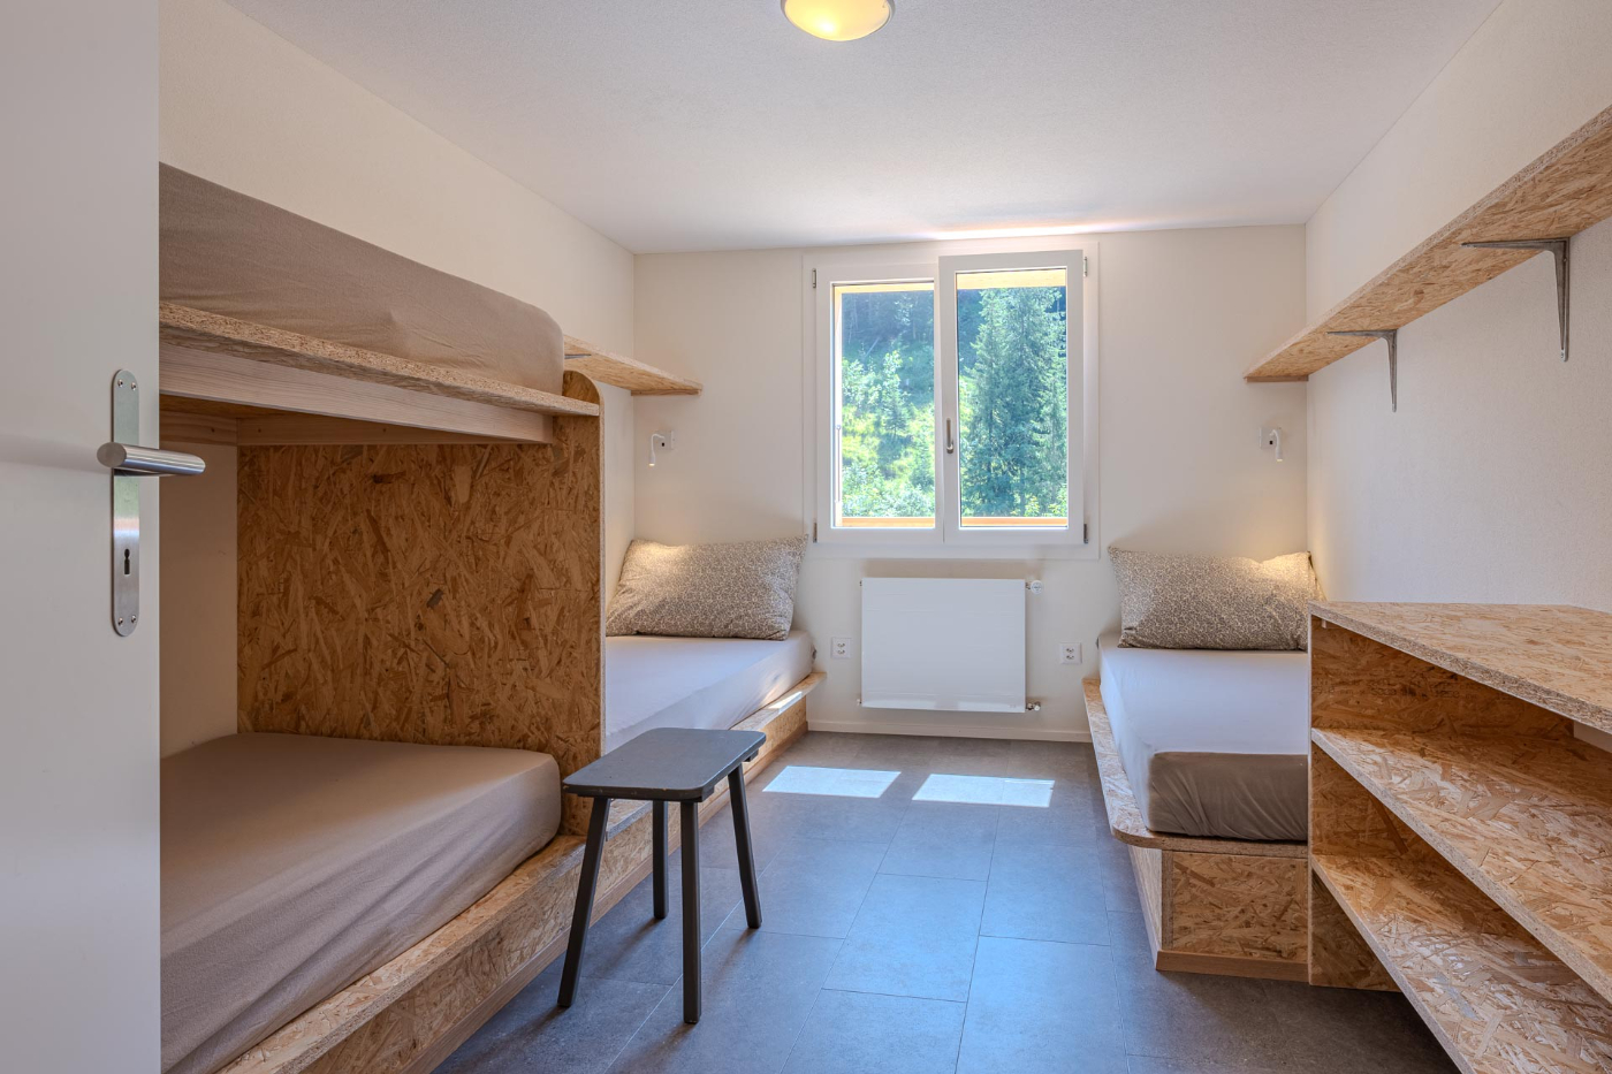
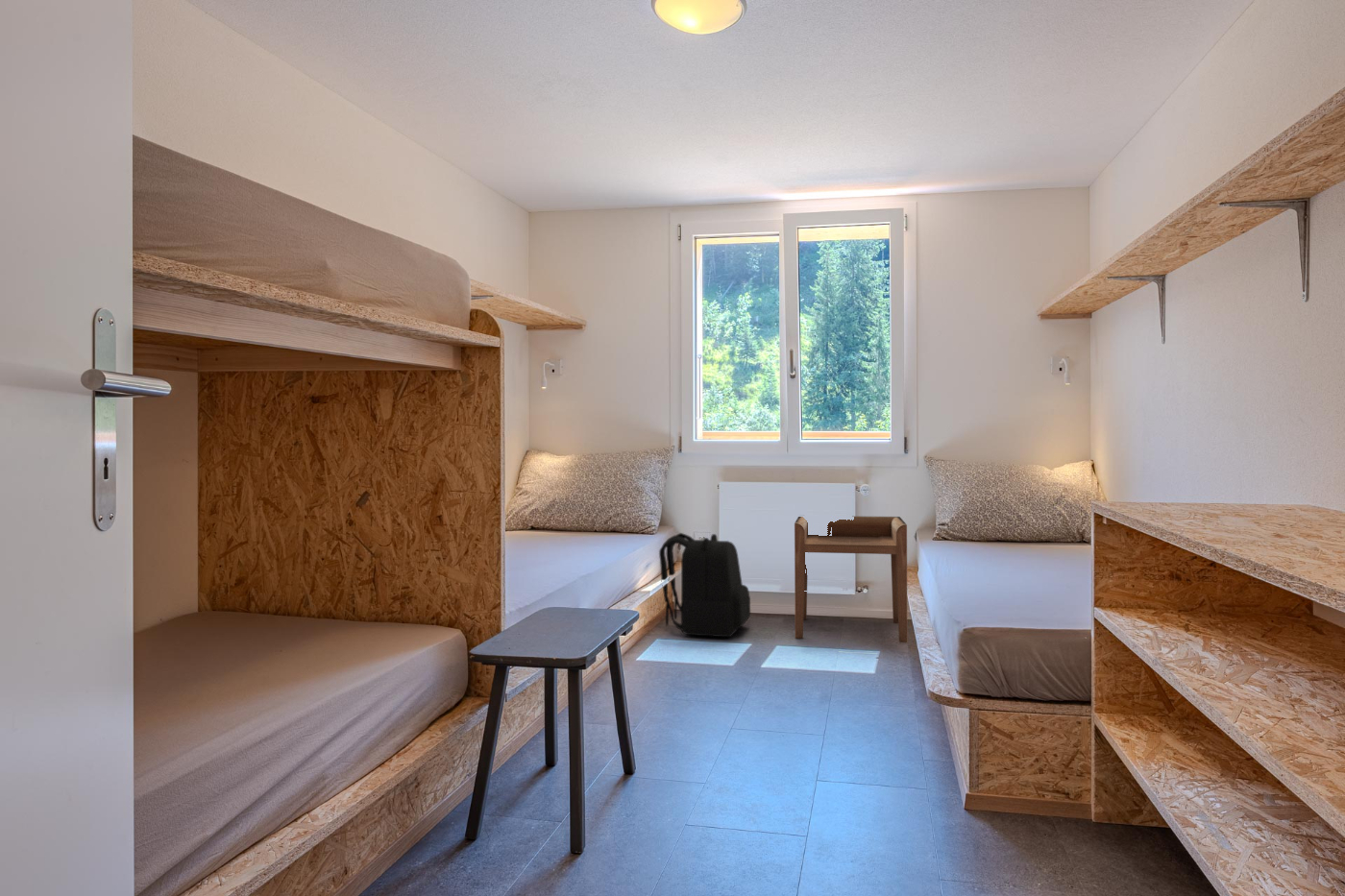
+ side table (849, 552)
+ backpack (704, 582)
